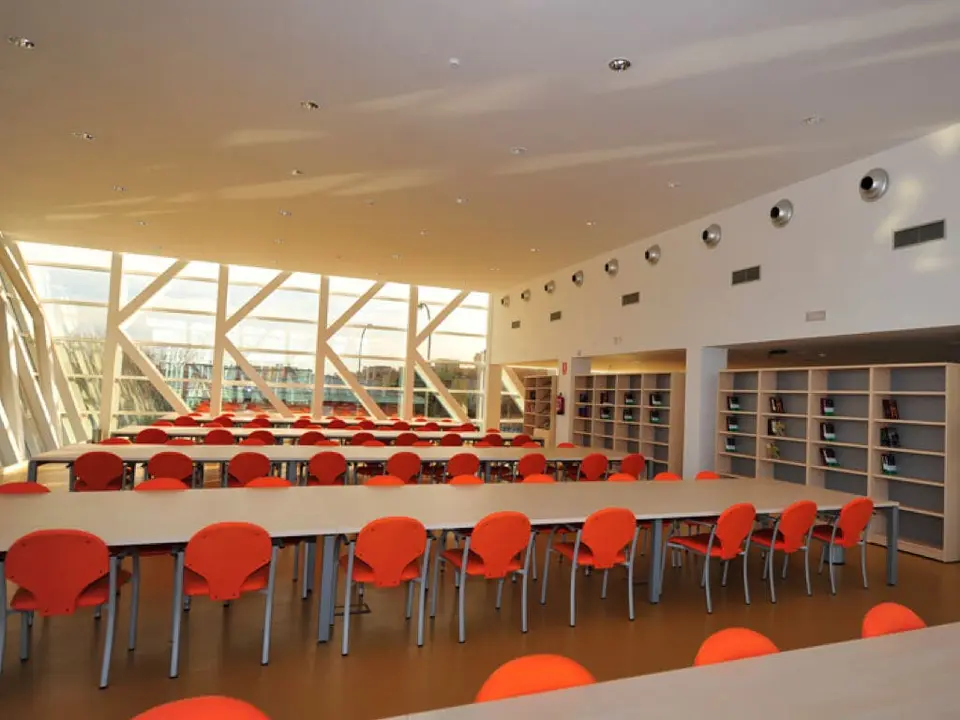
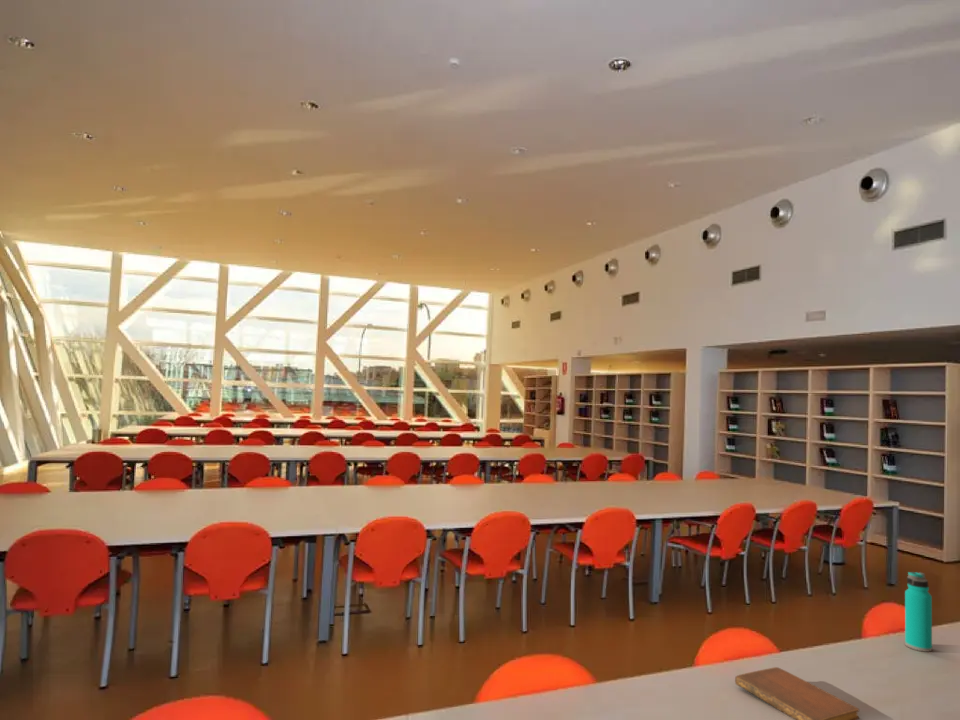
+ notebook (794, 696)
+ water bottle (918, 609)
